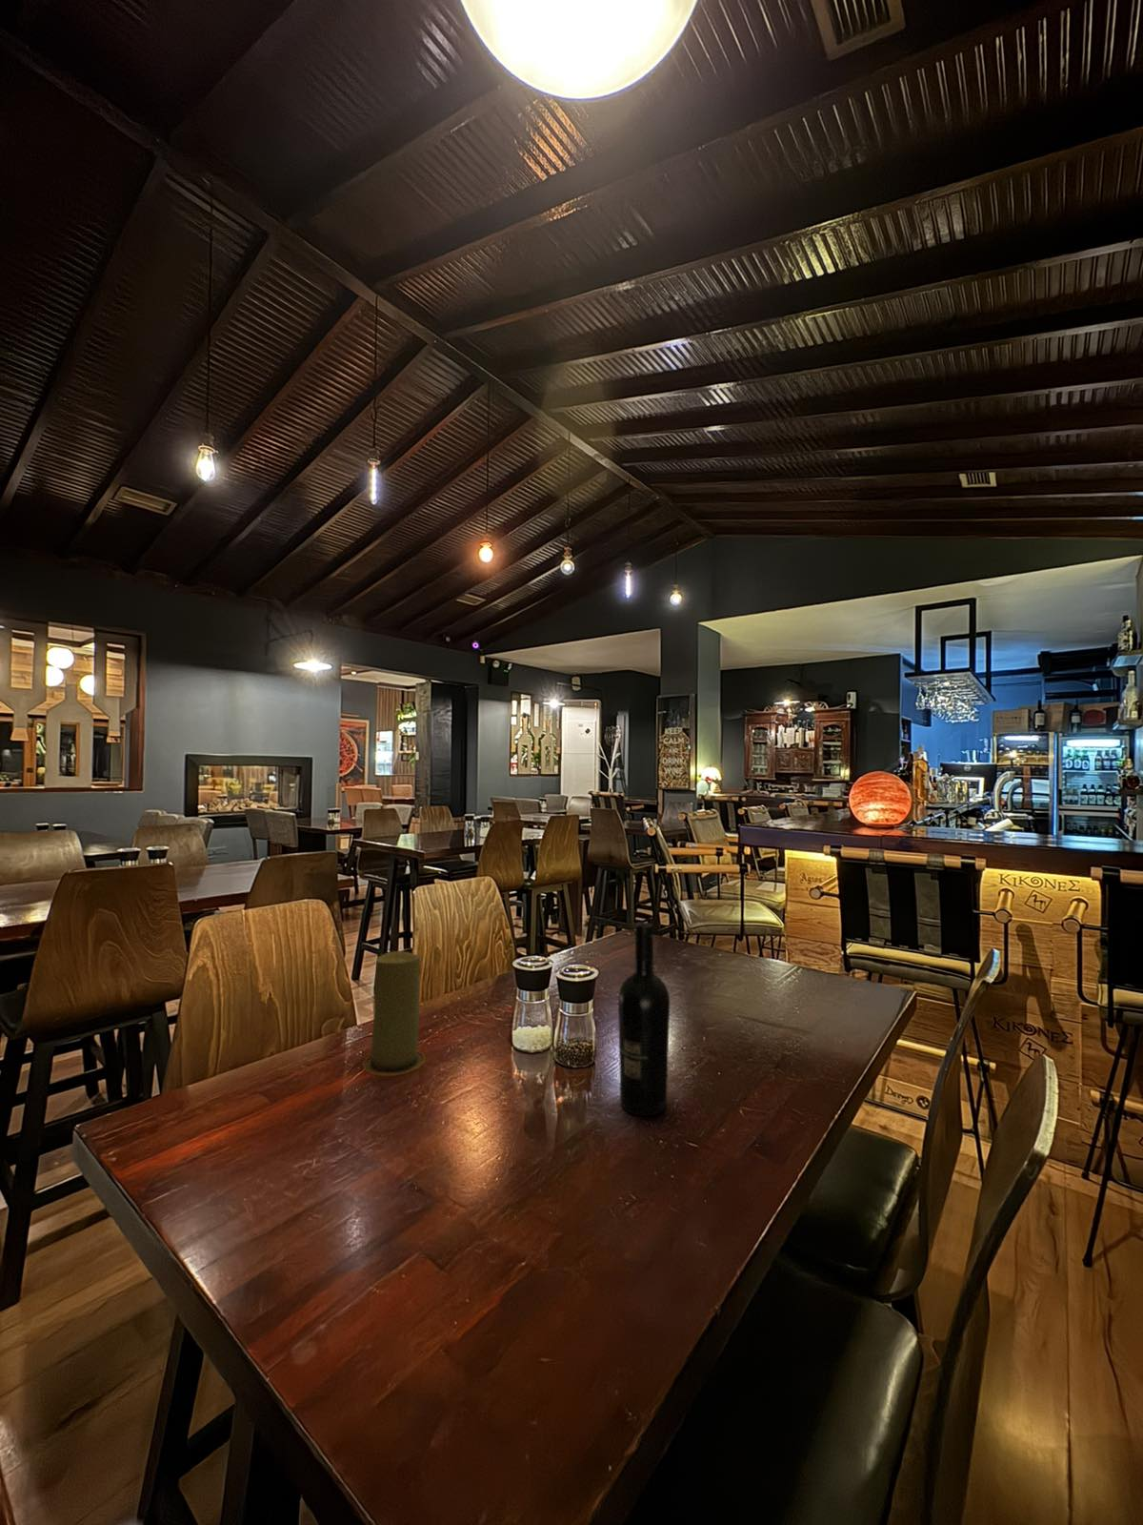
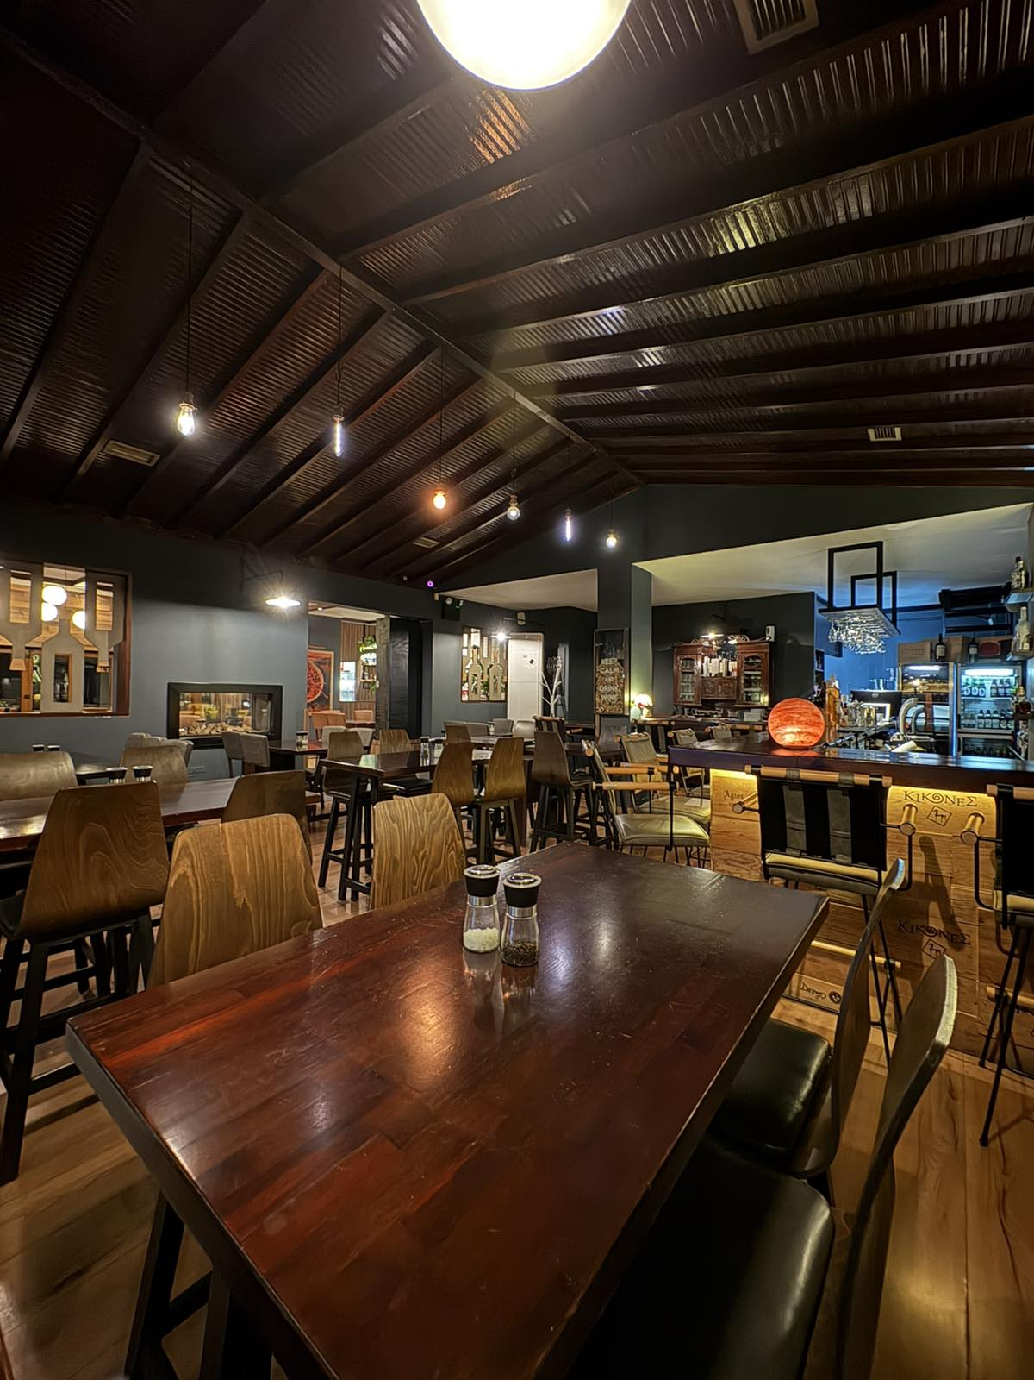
- wine bottle (644, 1015)
- candle (394, 1009)
